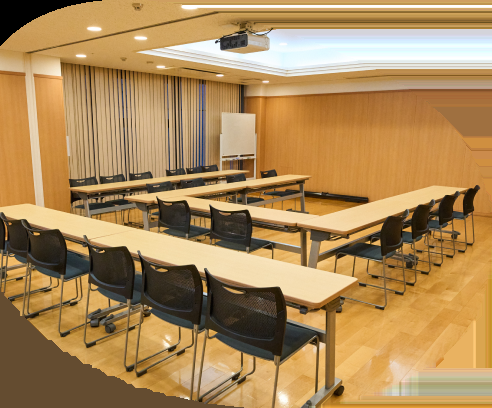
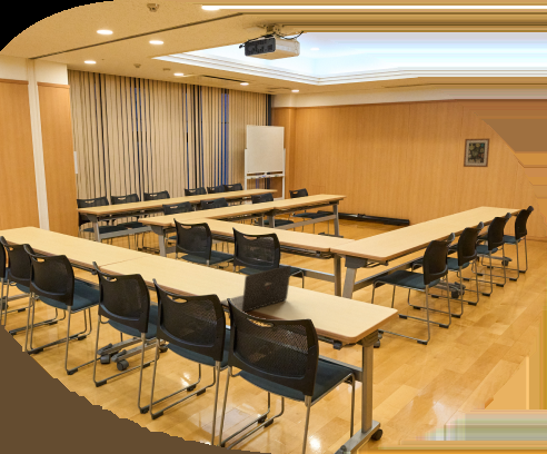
+ laptop (255, 284)
+ wall art (476, 152)
